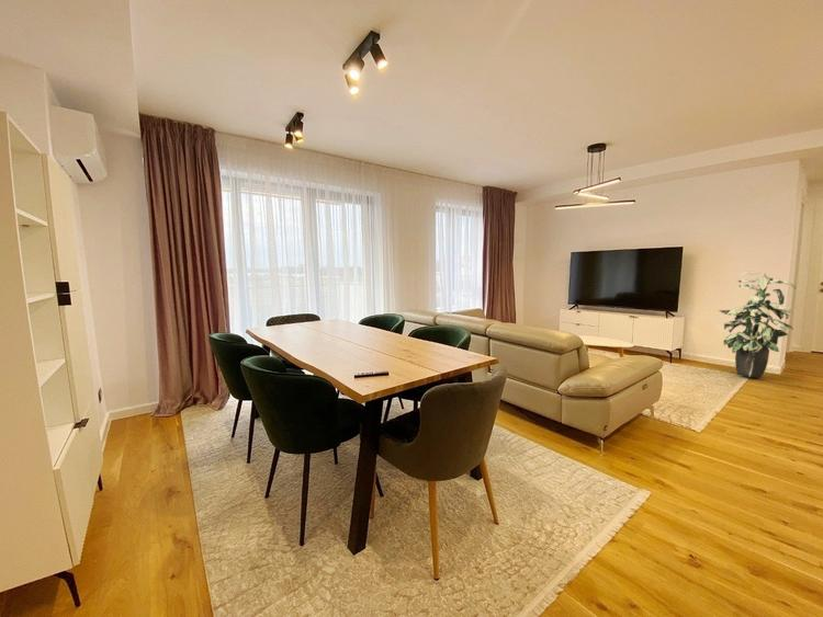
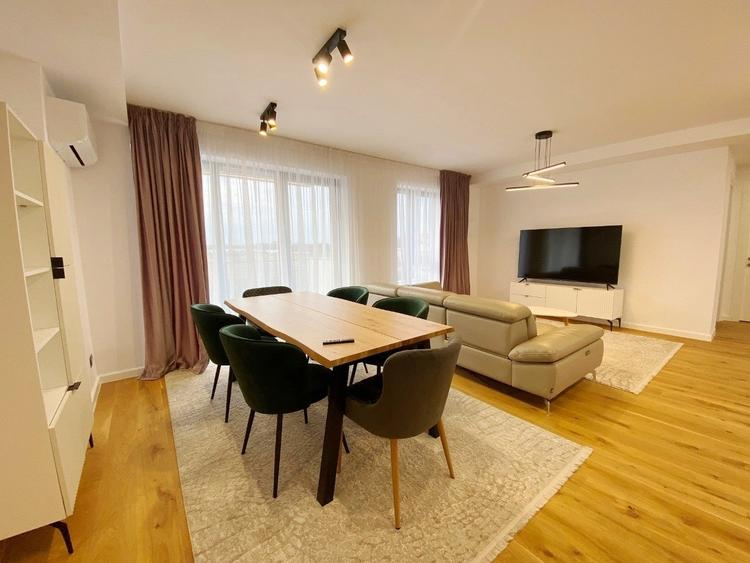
- indoor plant (752, 323)
